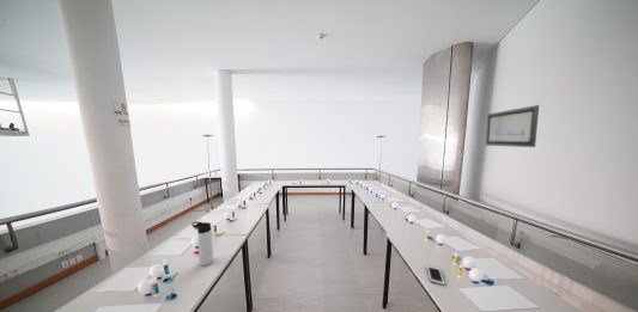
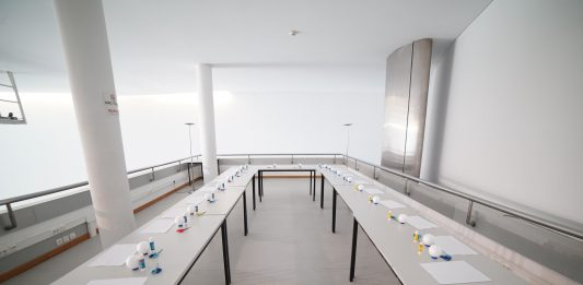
- cell phone (435, 274)
- wall art (508, 128)
- thermos bottle (202, 243)
